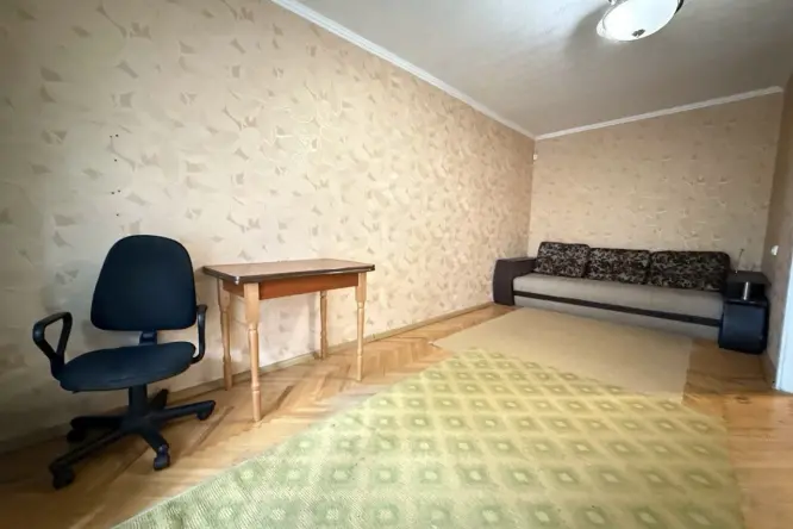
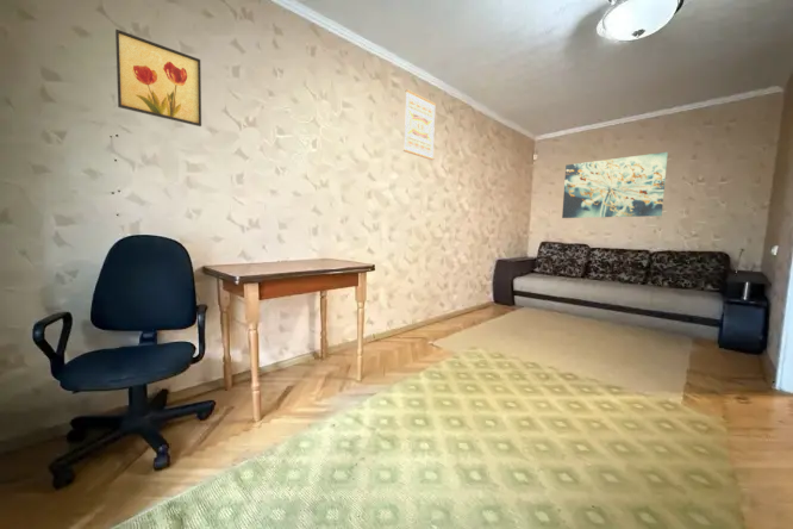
+ wall art (161, 82)
+ wall art (420, 126)
+ wall art (610, 188)
